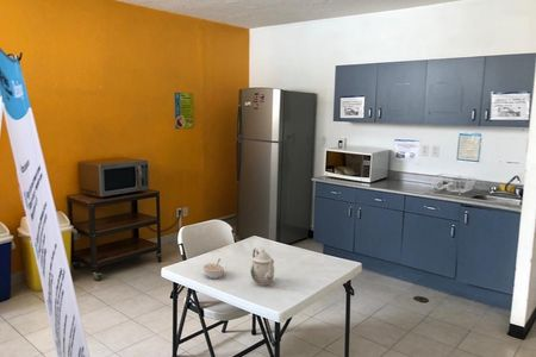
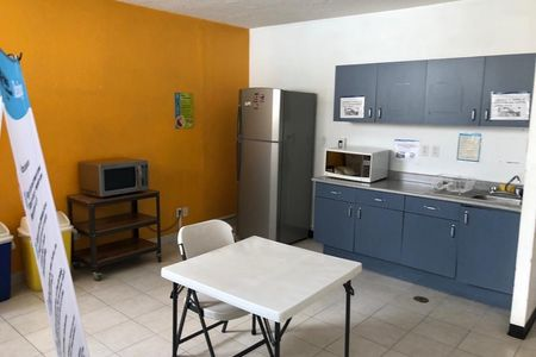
- legume (213, 269)
- teapot (262, 265)
